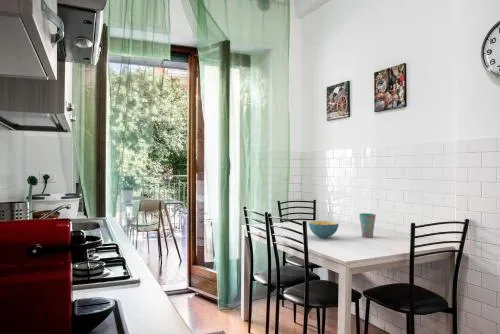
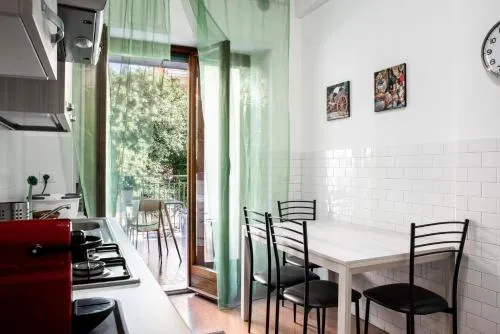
- cup (367, 225)
- cereal bowl (323, 229)
